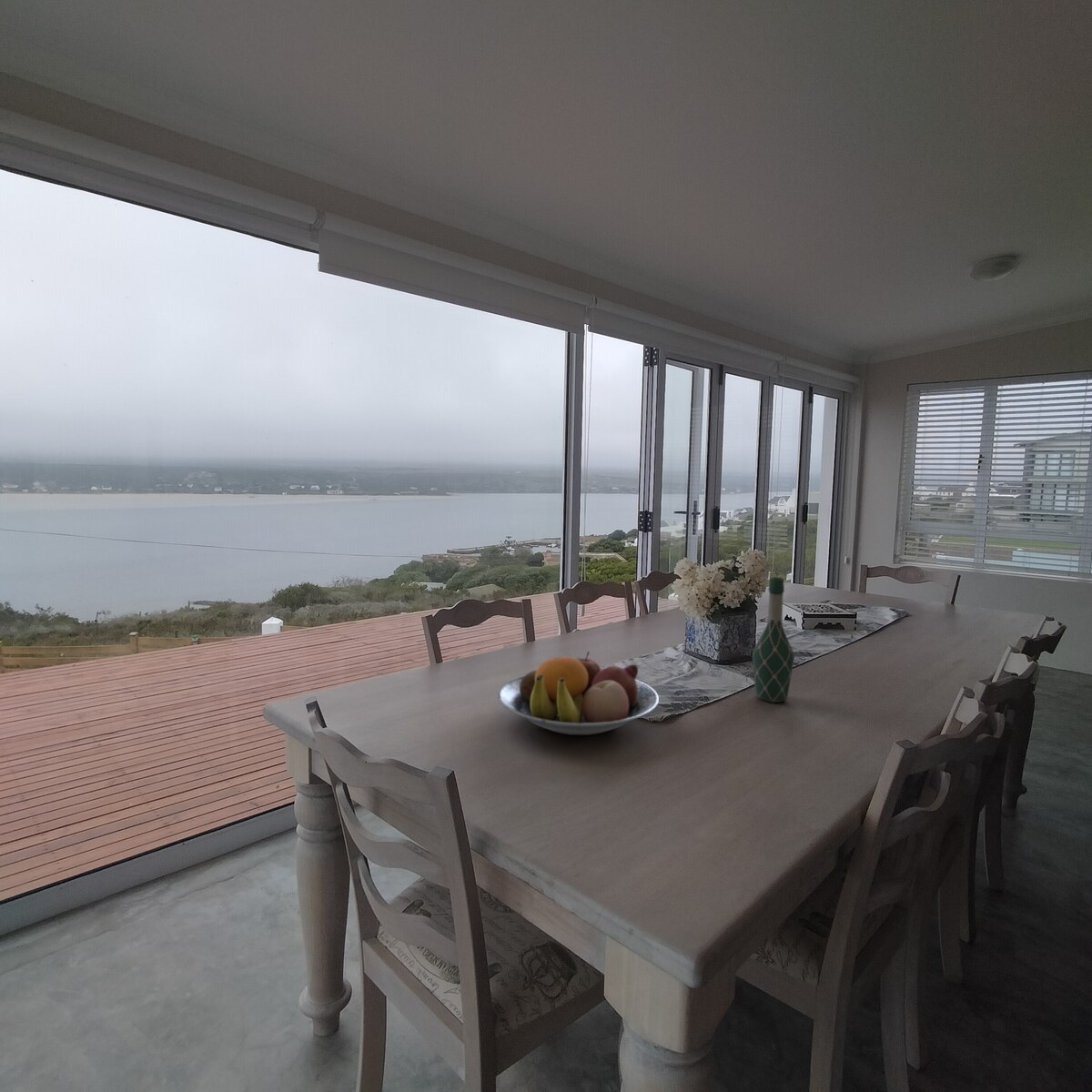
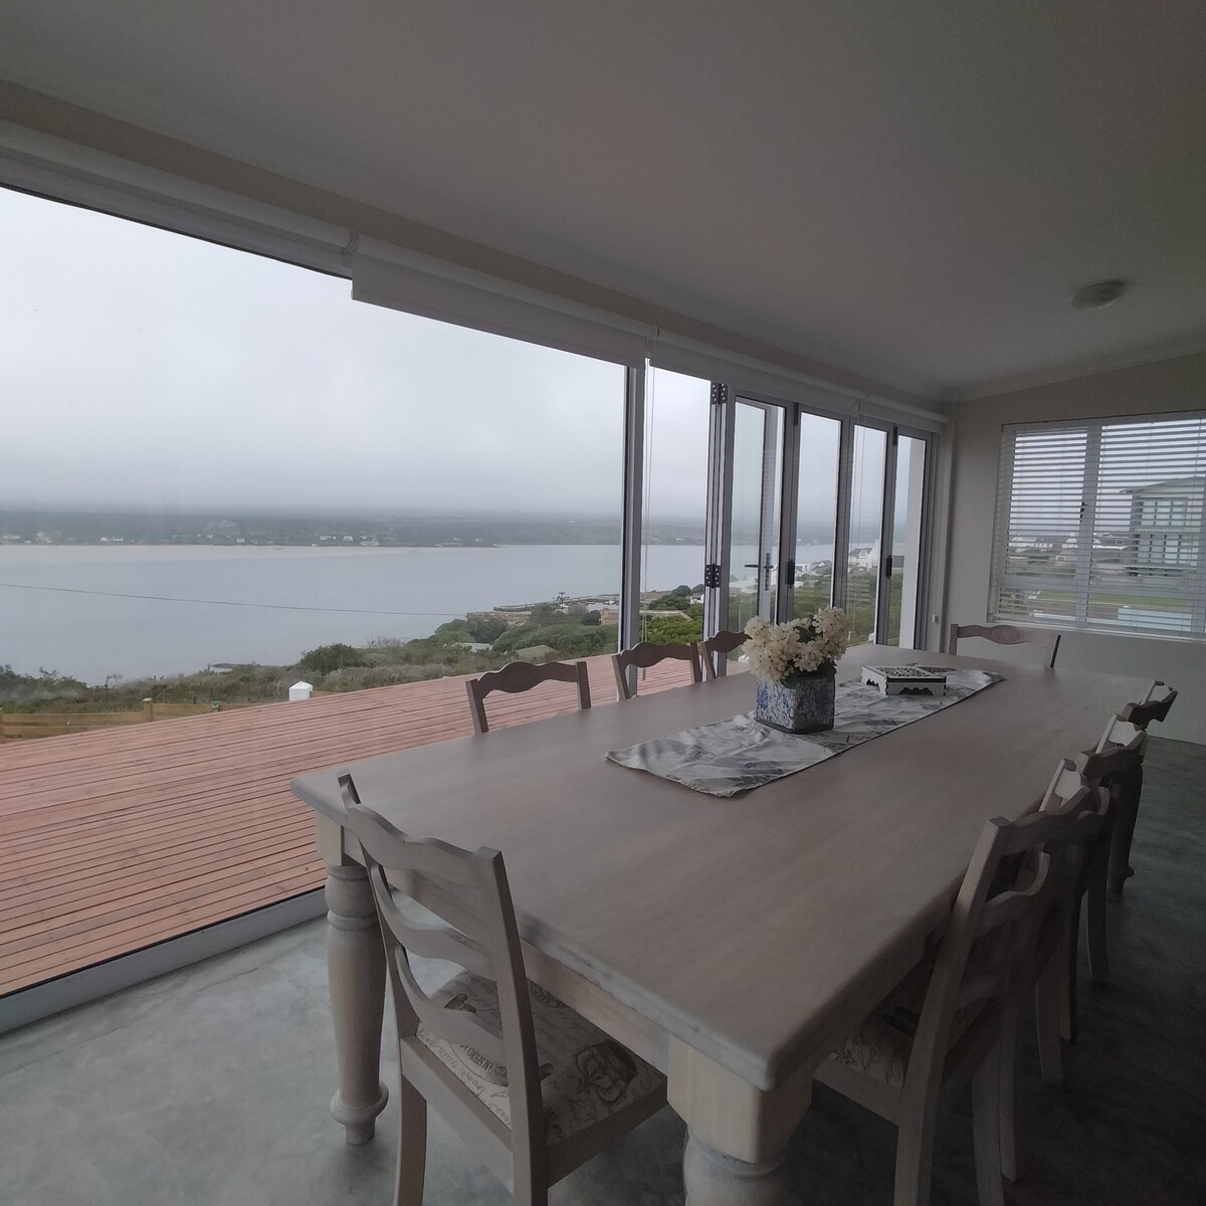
- fruit bowl (578, 687)
- wine bottle (774, 638)
